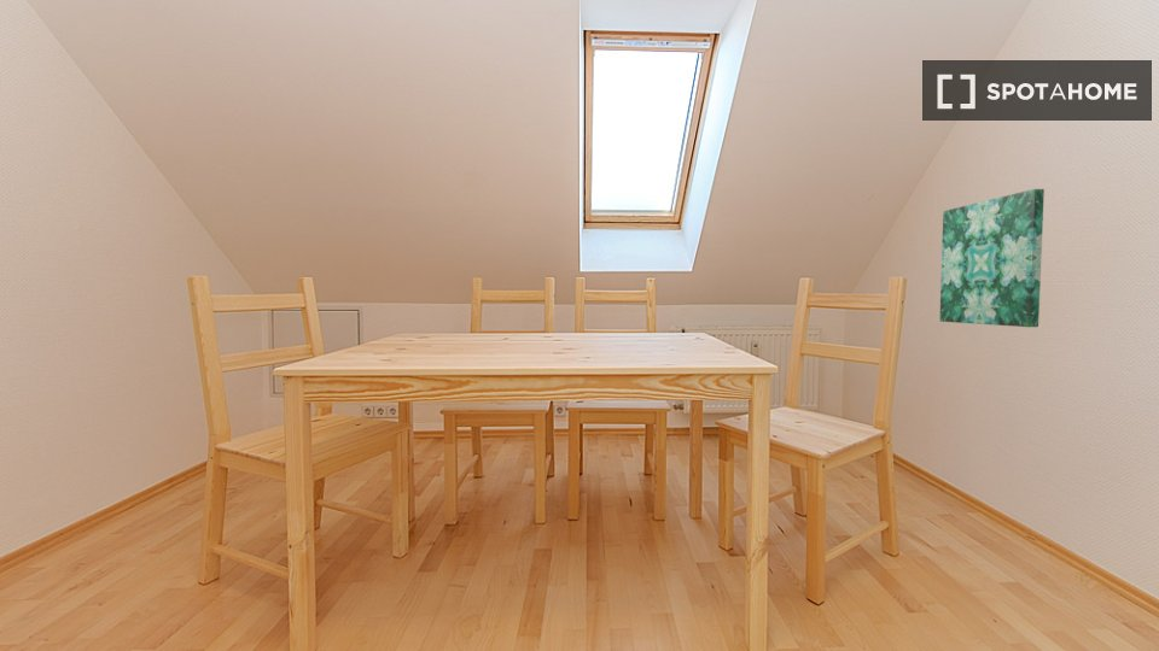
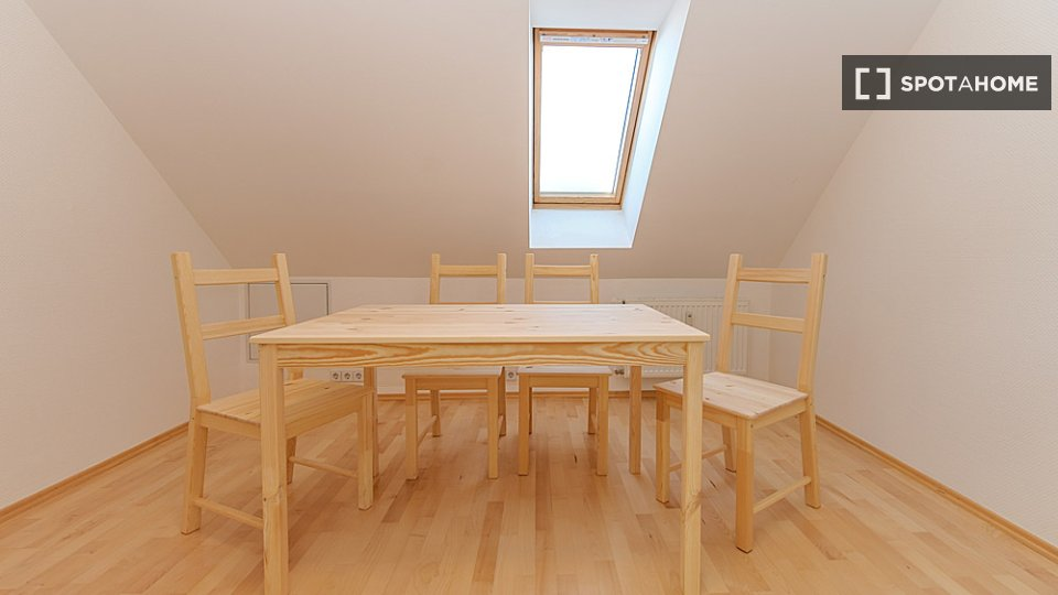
- wall art (985, 263)
